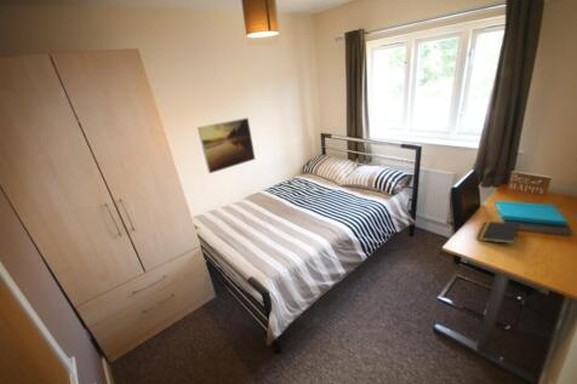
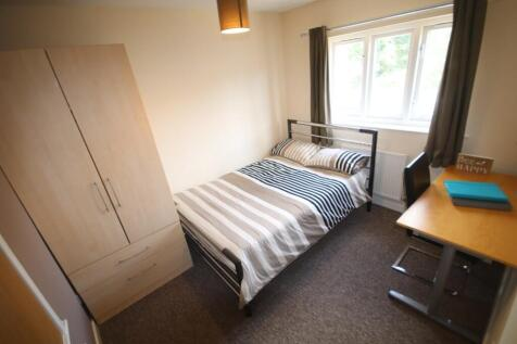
- notepad (498, 231)
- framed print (228, 144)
